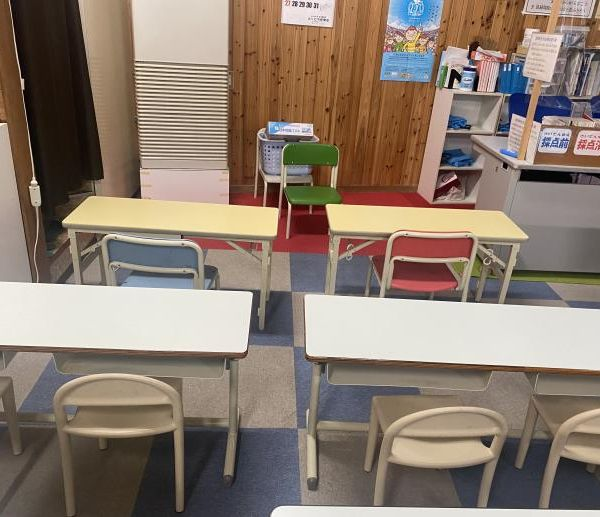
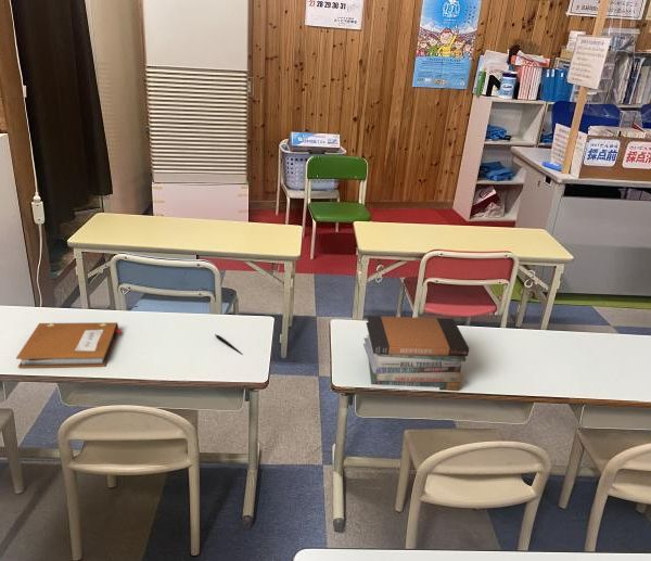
+ book stack (412, 352)
+ notebook (73, 343)
+ pen (228, 344)
